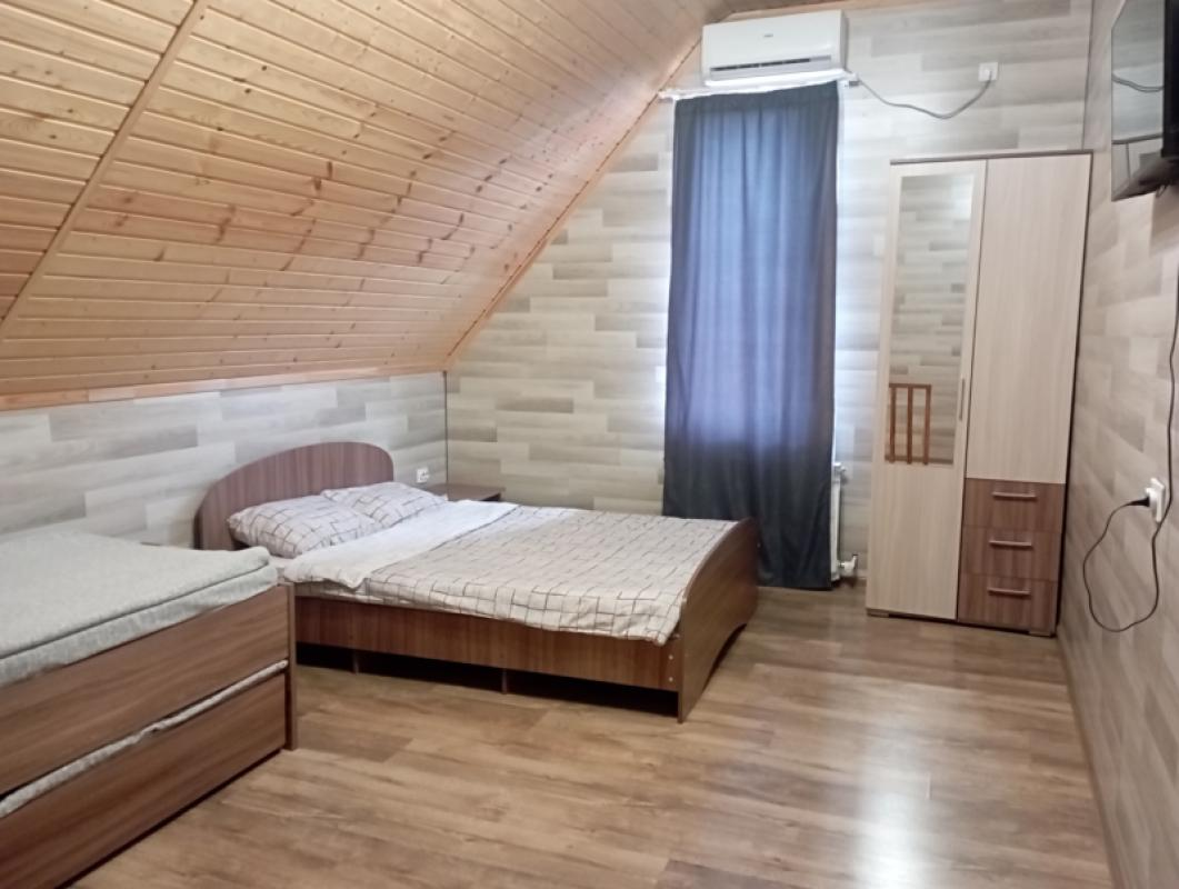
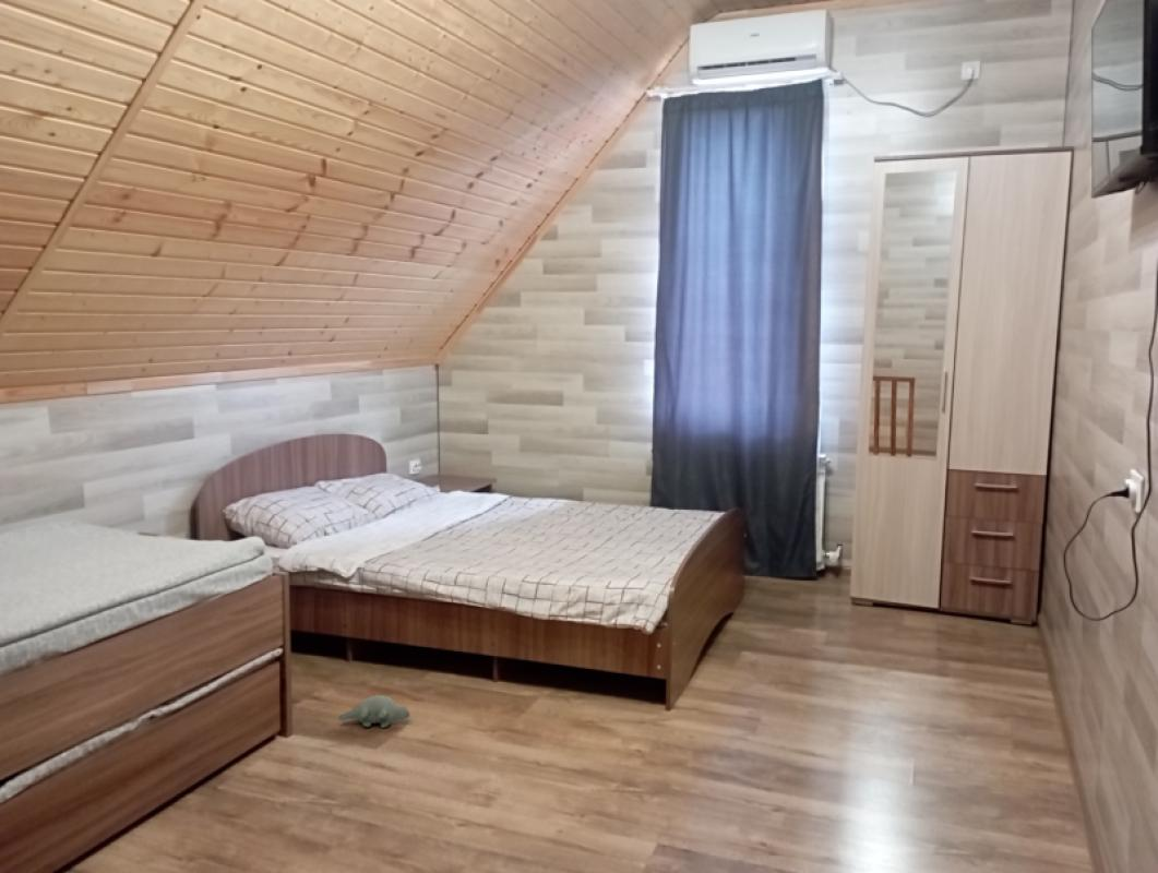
+ plush toy (375, 709)
